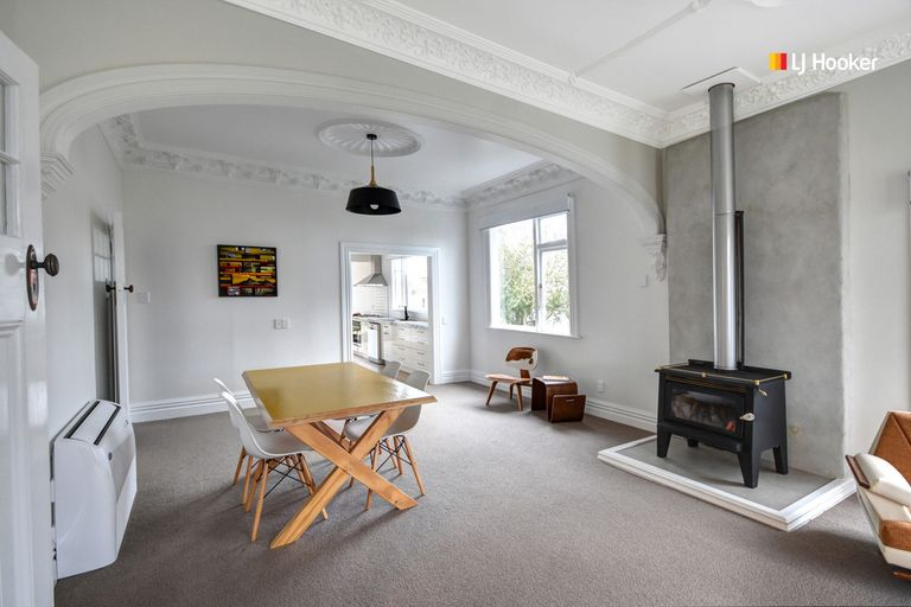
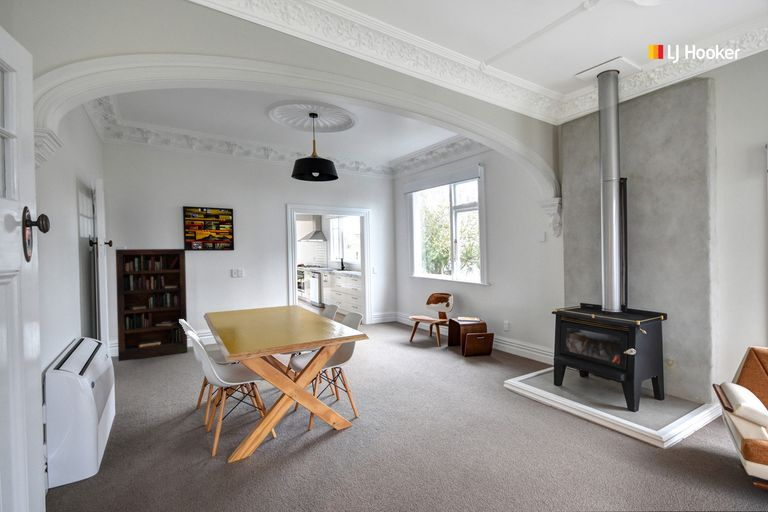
+ bookcase (153, 301)
